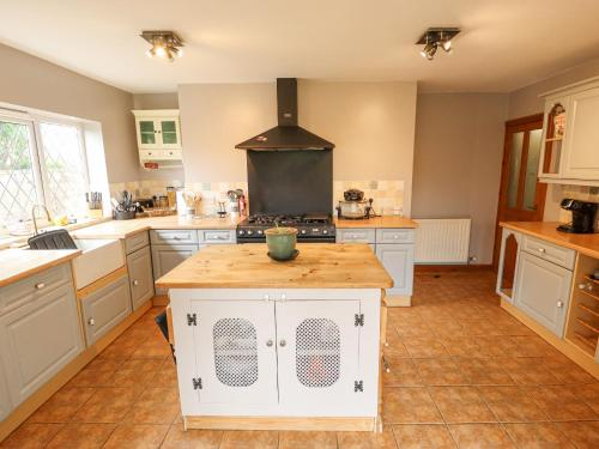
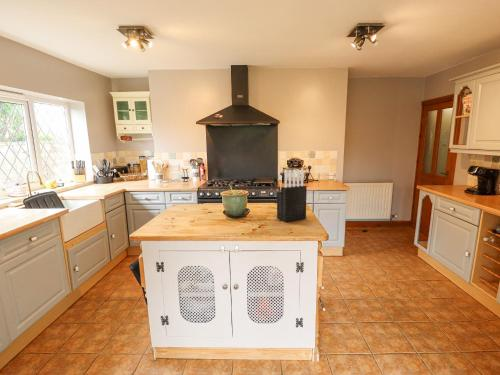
+ knife block (290, 194)
